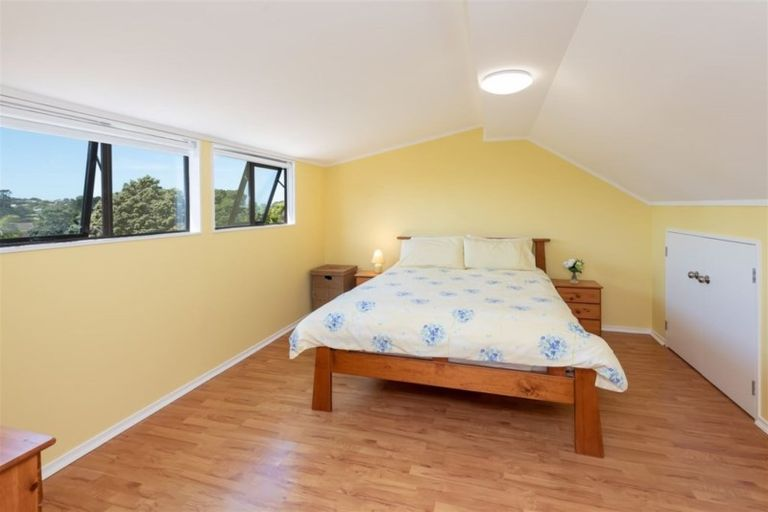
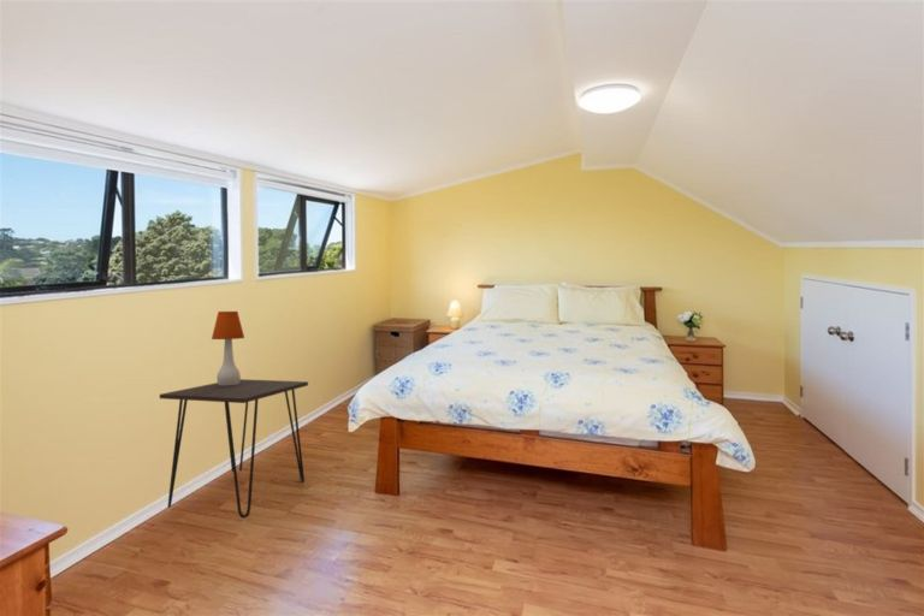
+ table lamp (227, 346)
+ desk (242, 440)
